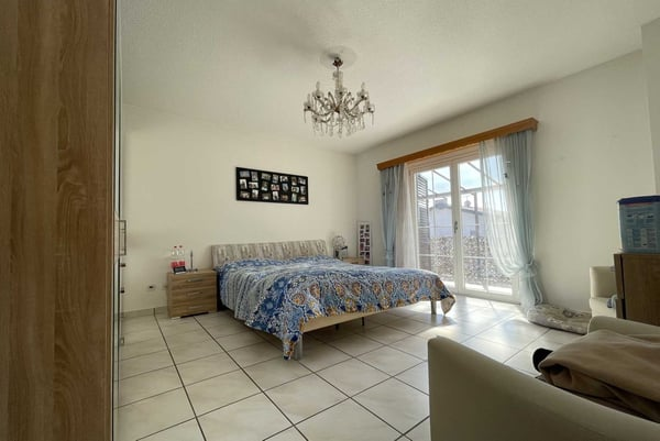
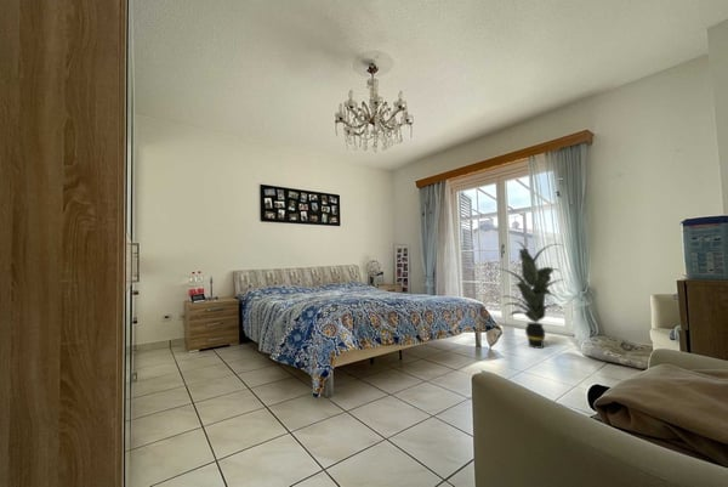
+ indoor plant (529, 291)
